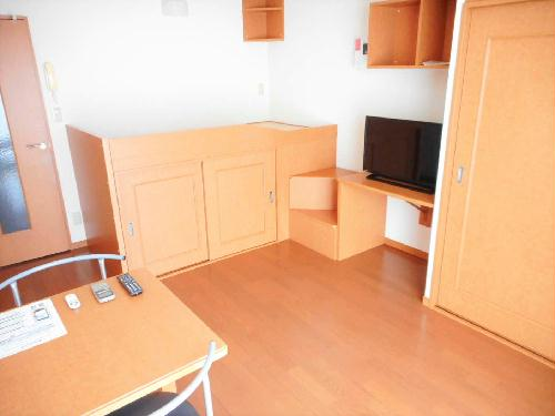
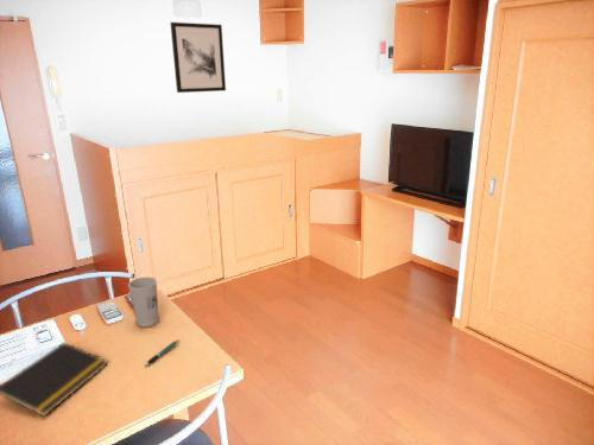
+ wall art (198, 58)
+ cup (145, 301)
+ pen (162, 352)
+ notepad (55, 375)
